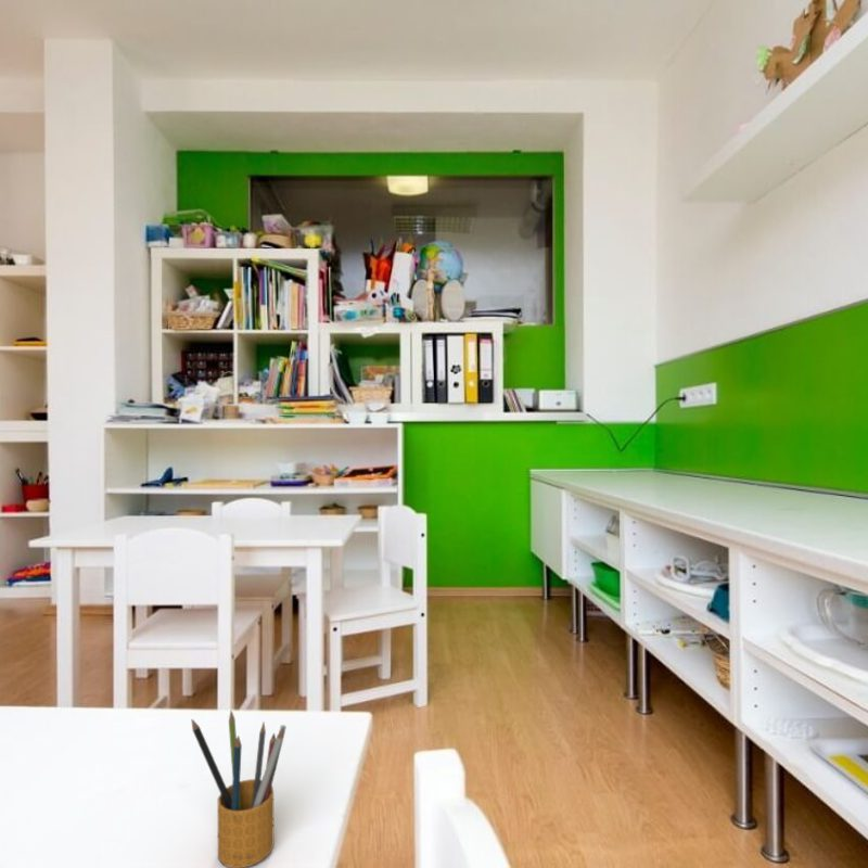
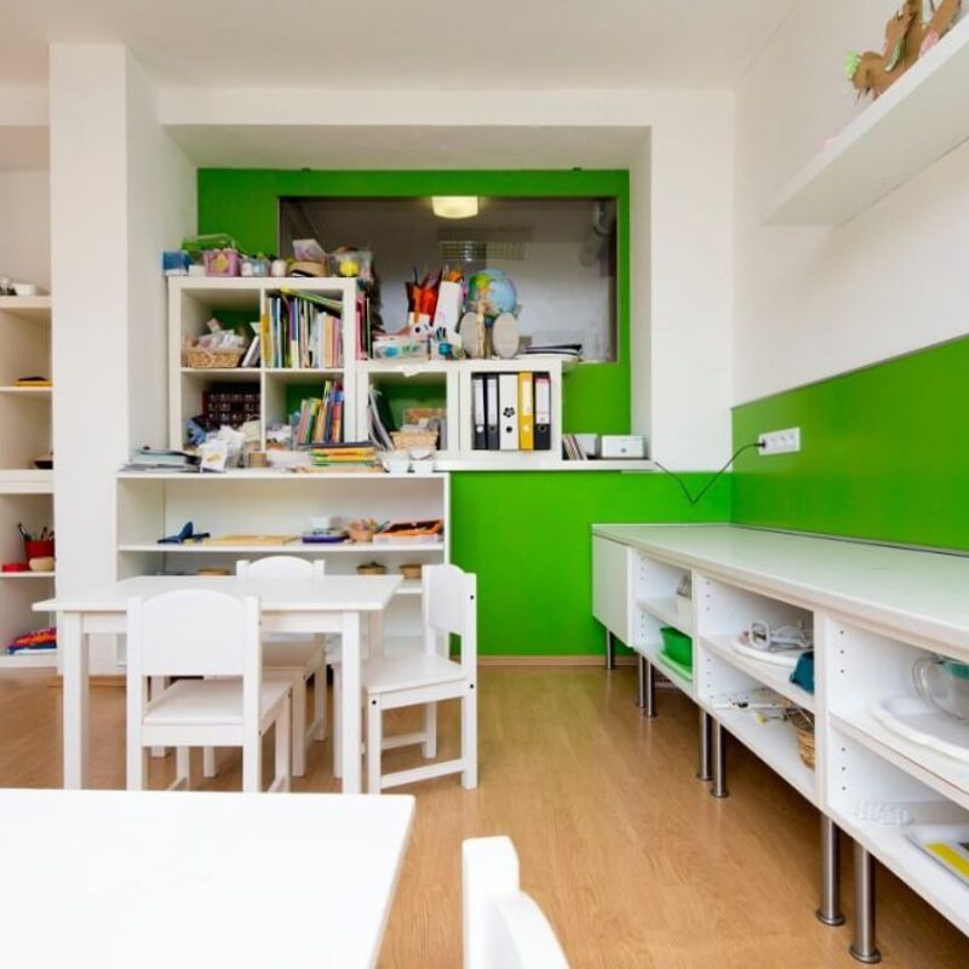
- pencil box (241, 782)
